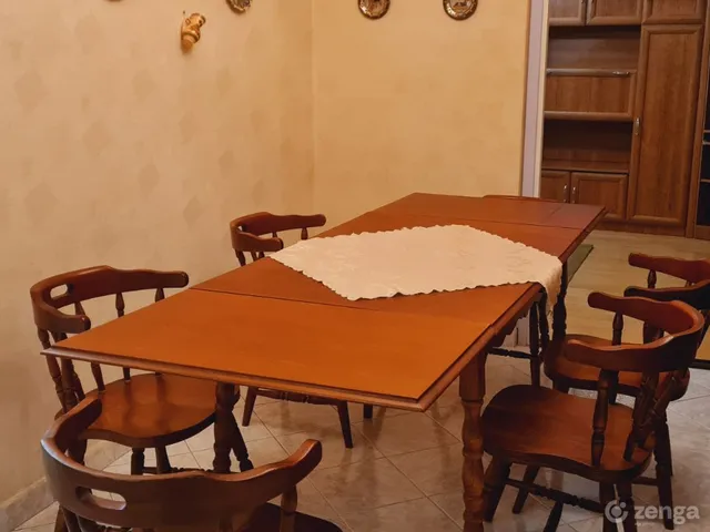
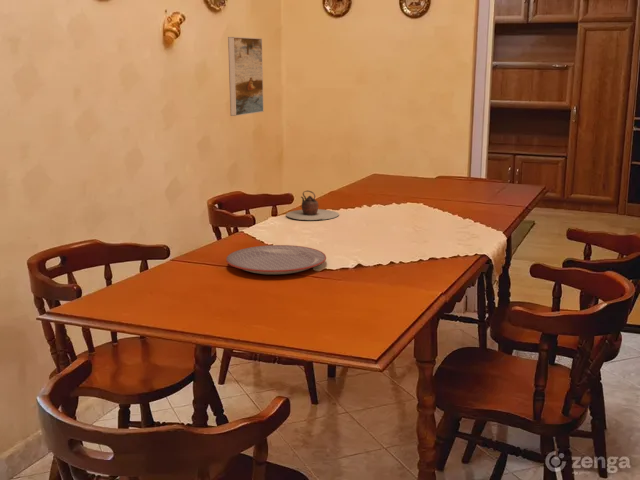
+ teapot (312, 202)
+ plate (276, 260)
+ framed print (246, 76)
